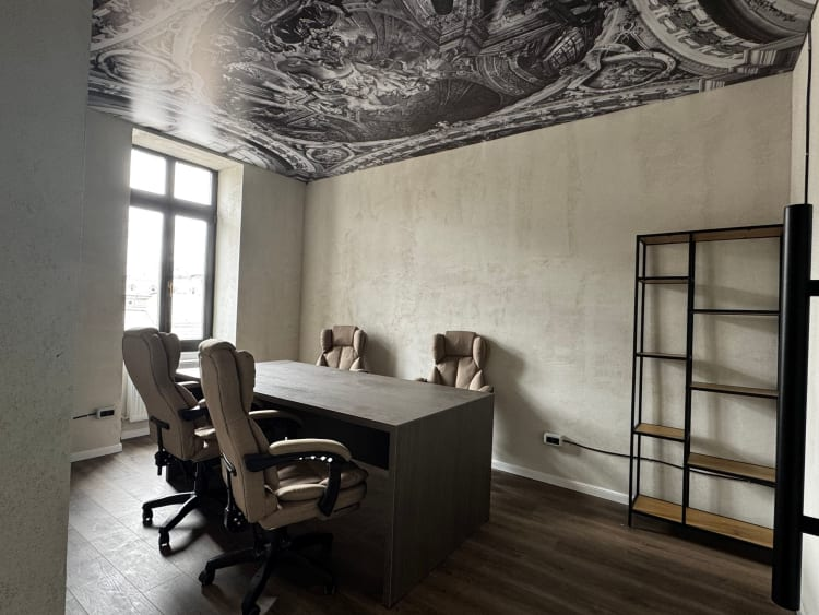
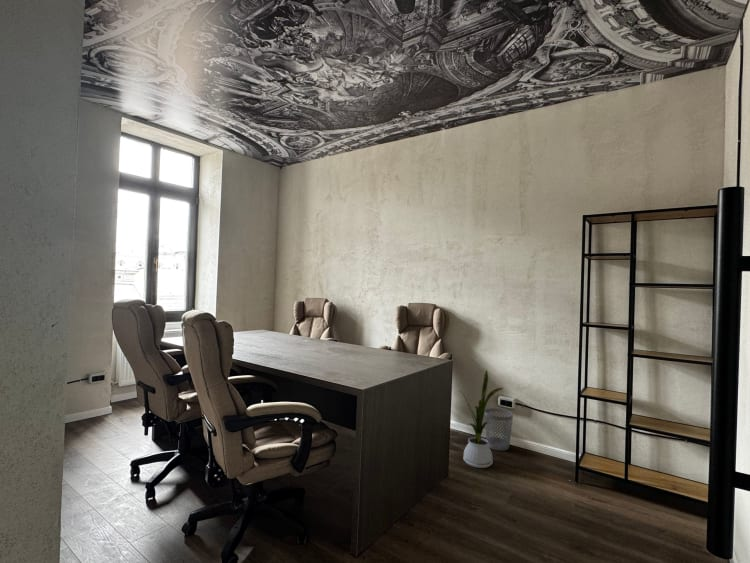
+ wastebasket (498, 428)
+ house plant (480, 418)
